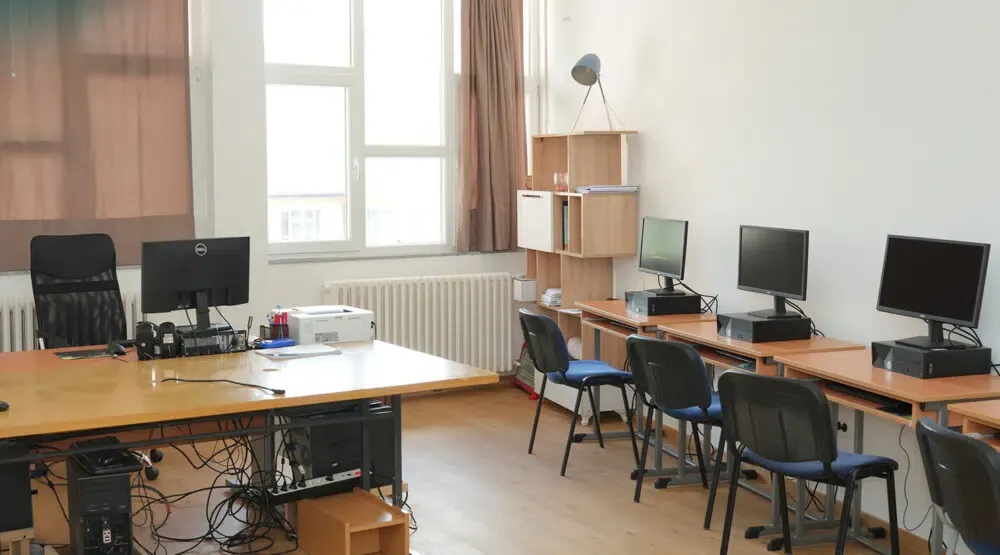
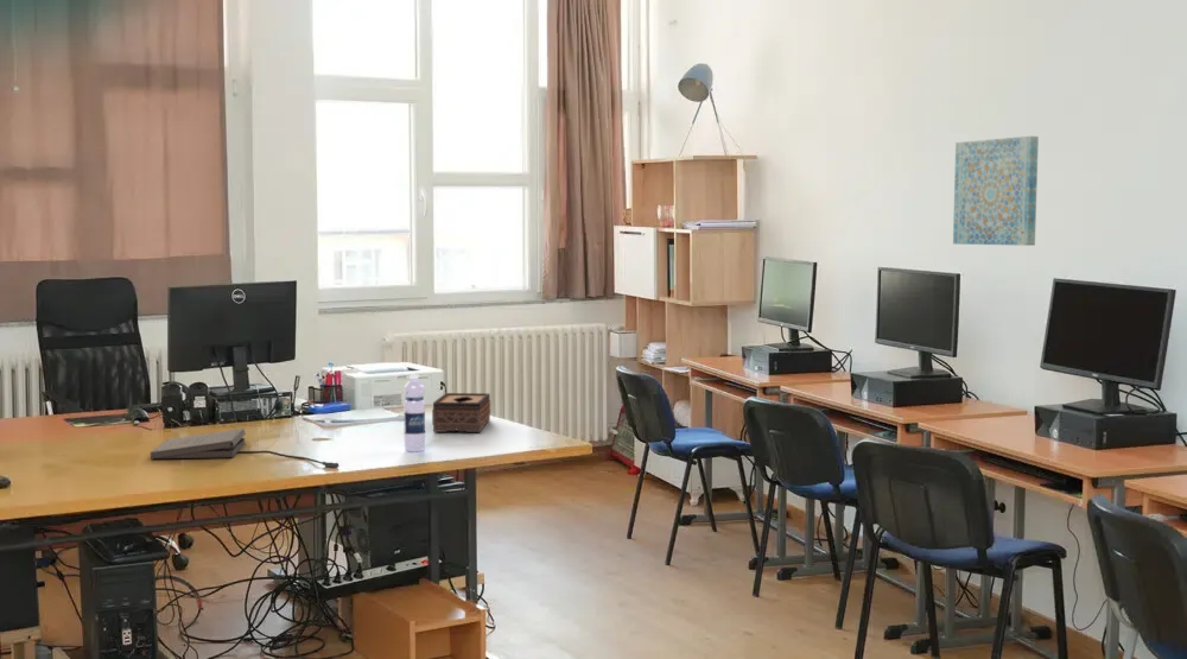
+ tissue box (462, 412)
+ wall art (994, 191)
+ water bottle (414, 412)
+ pizza box (199, 443)
